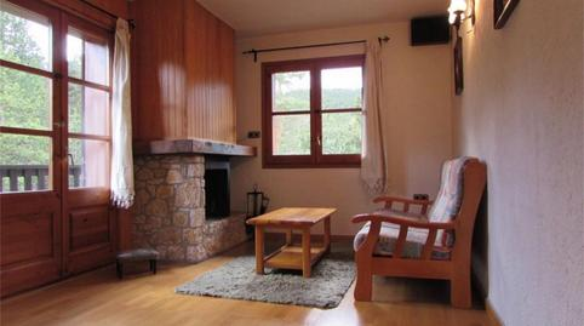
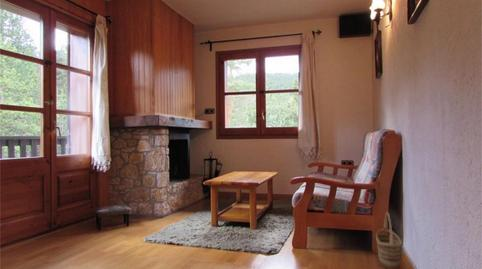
+ basket (388, 237)
